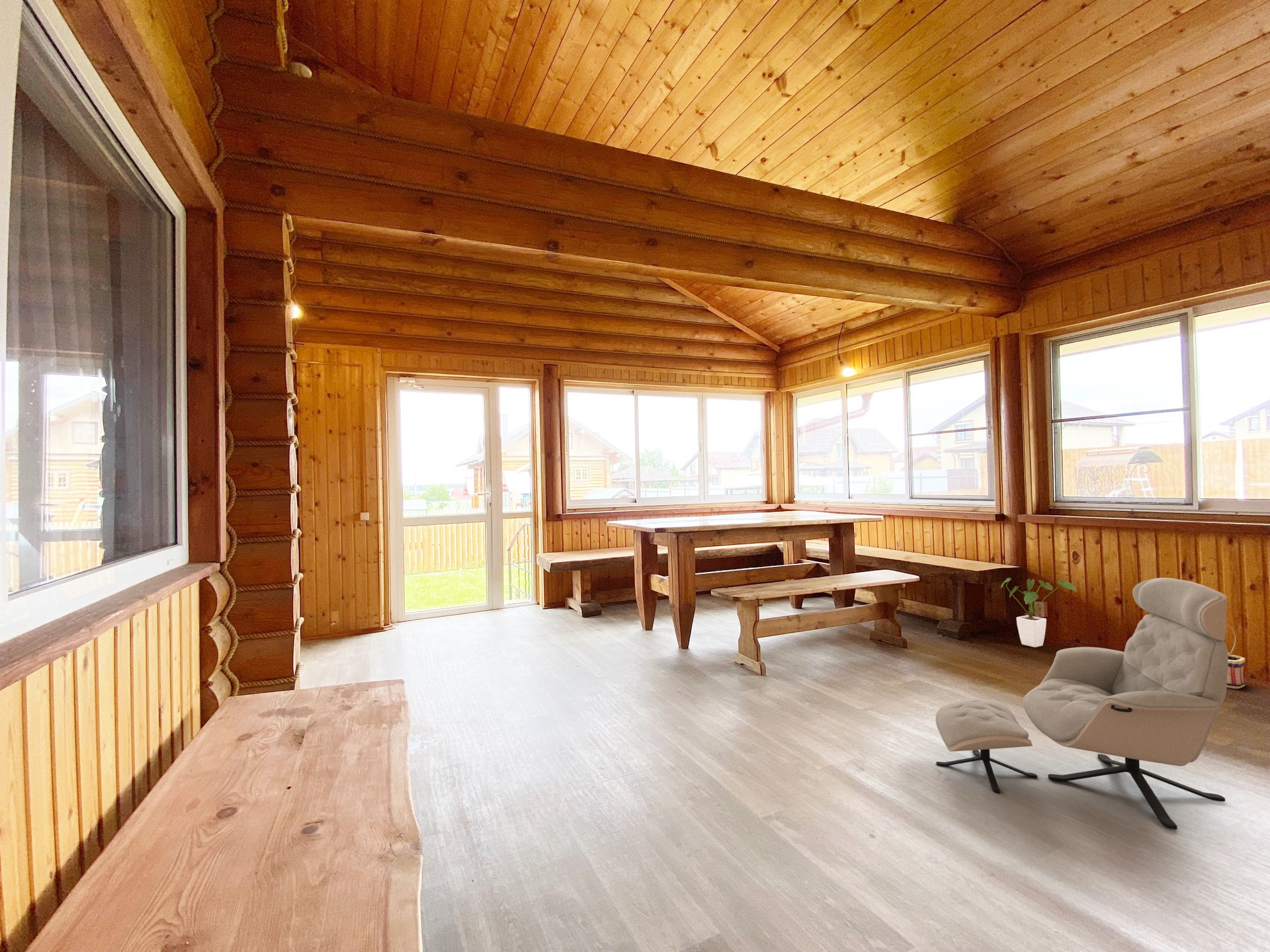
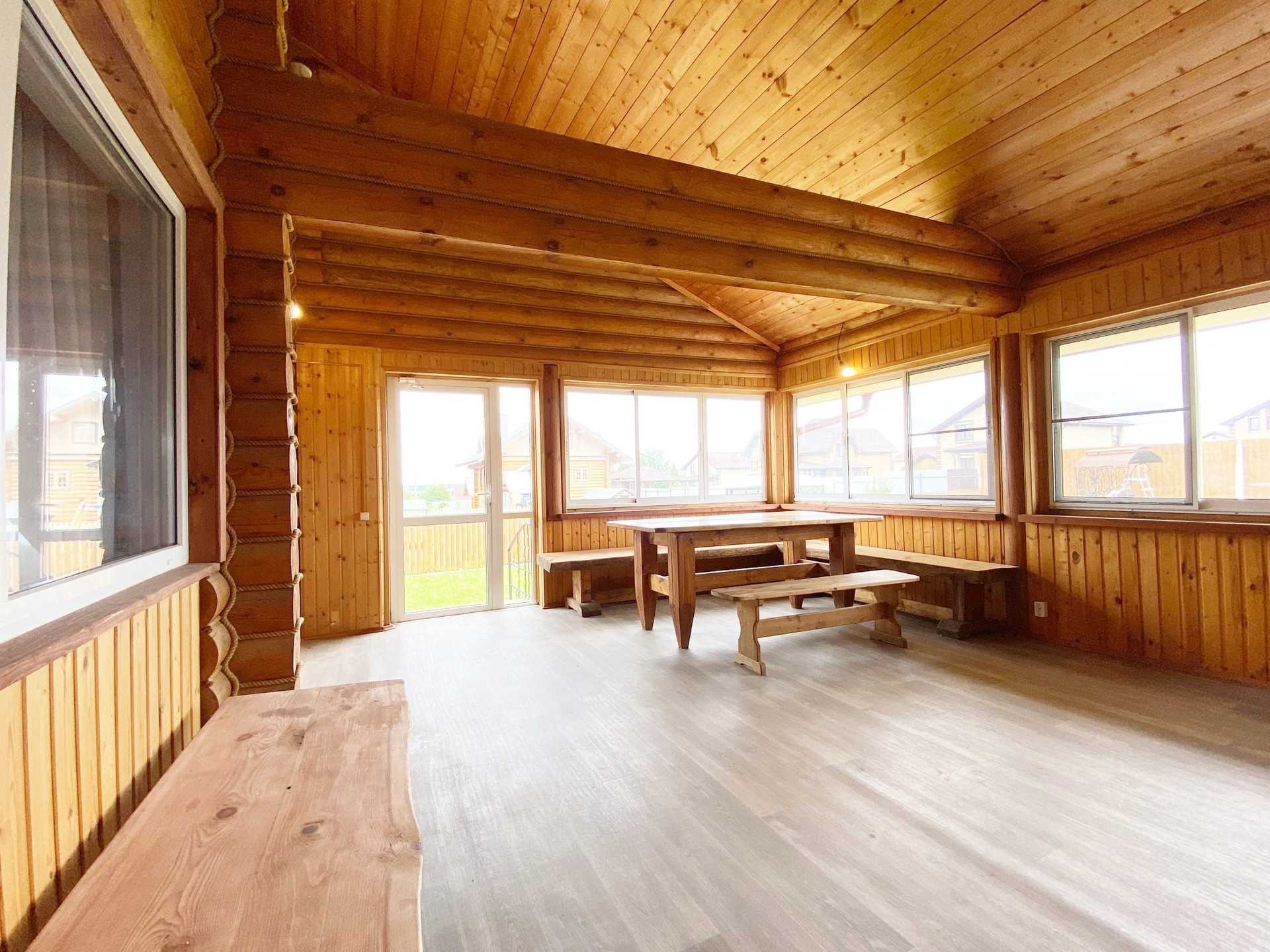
- armchair (1066, 679)
- house plant (1035, 611)
- basket (1228, 653)
